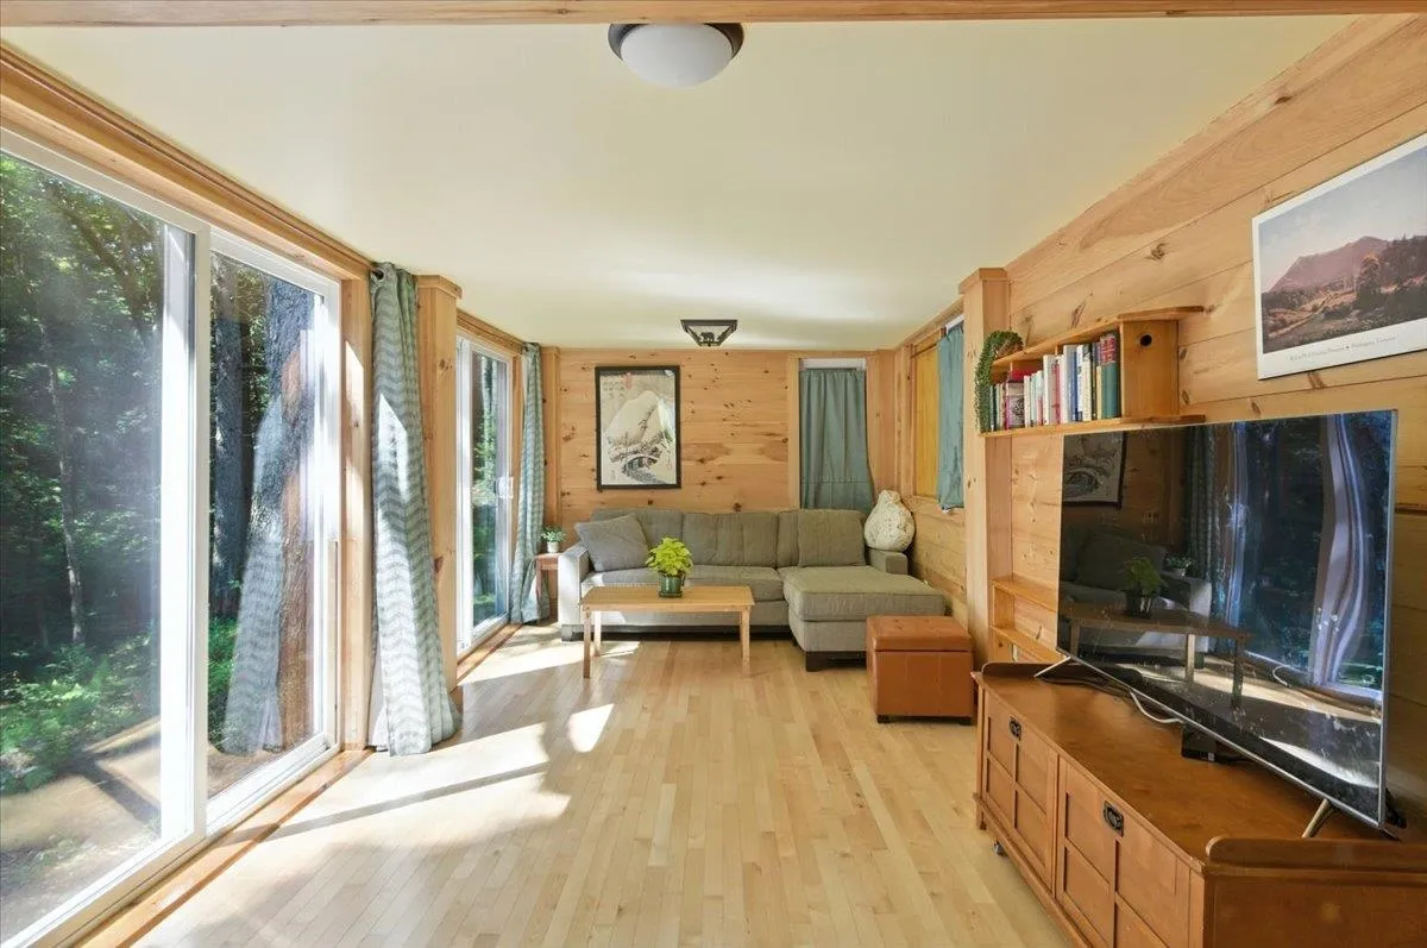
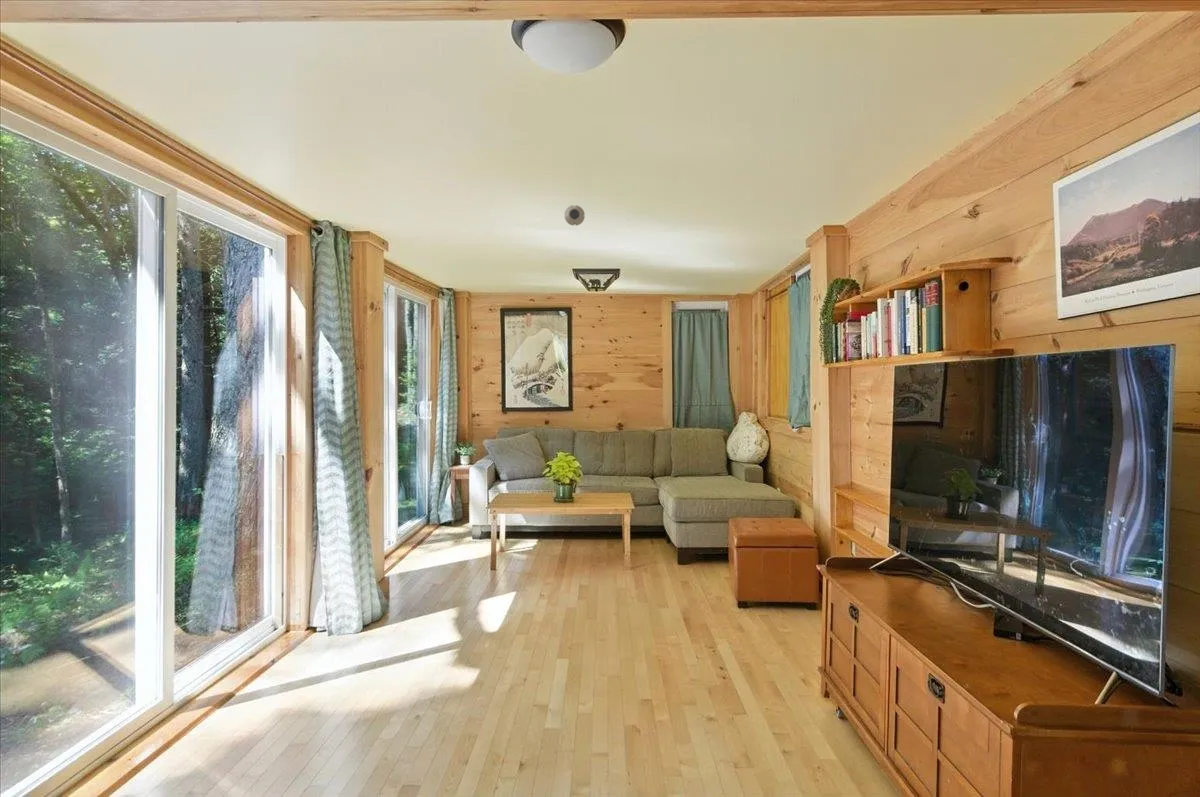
+ smoke detector (574, 214)
